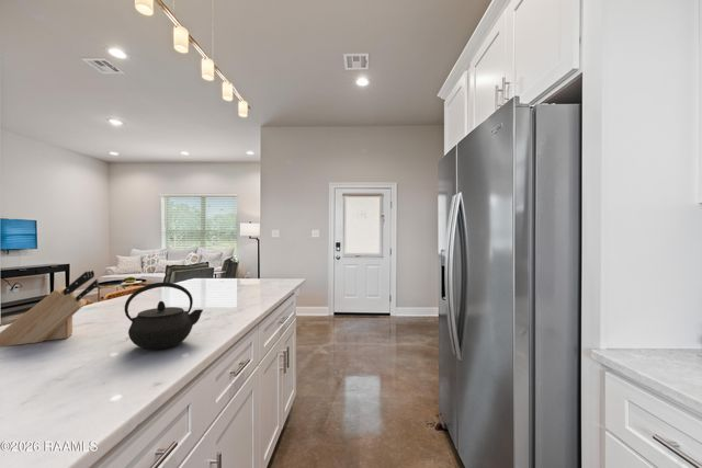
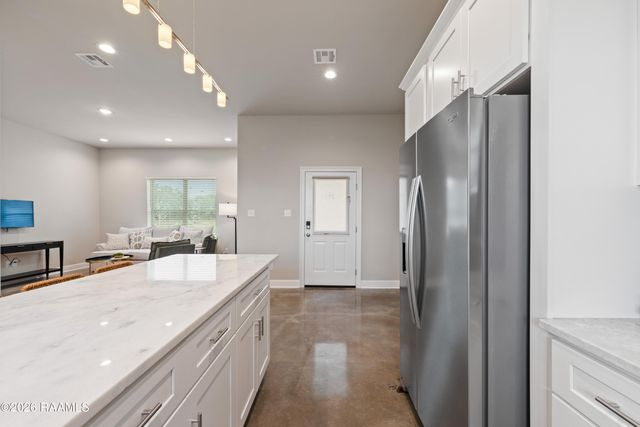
- kettle (166, 312)
- knife block (47, 305)
